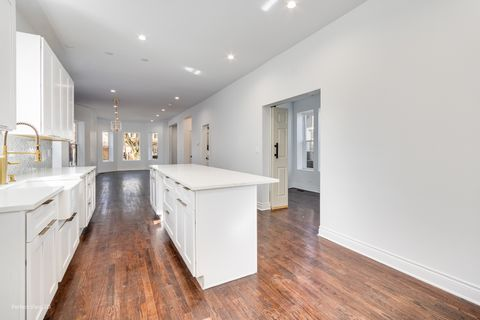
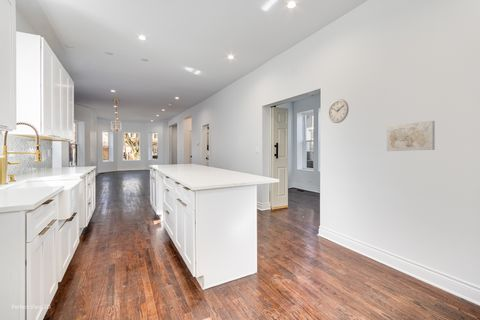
+ wall clock (337, 111)
+ wall art (408, 137)
